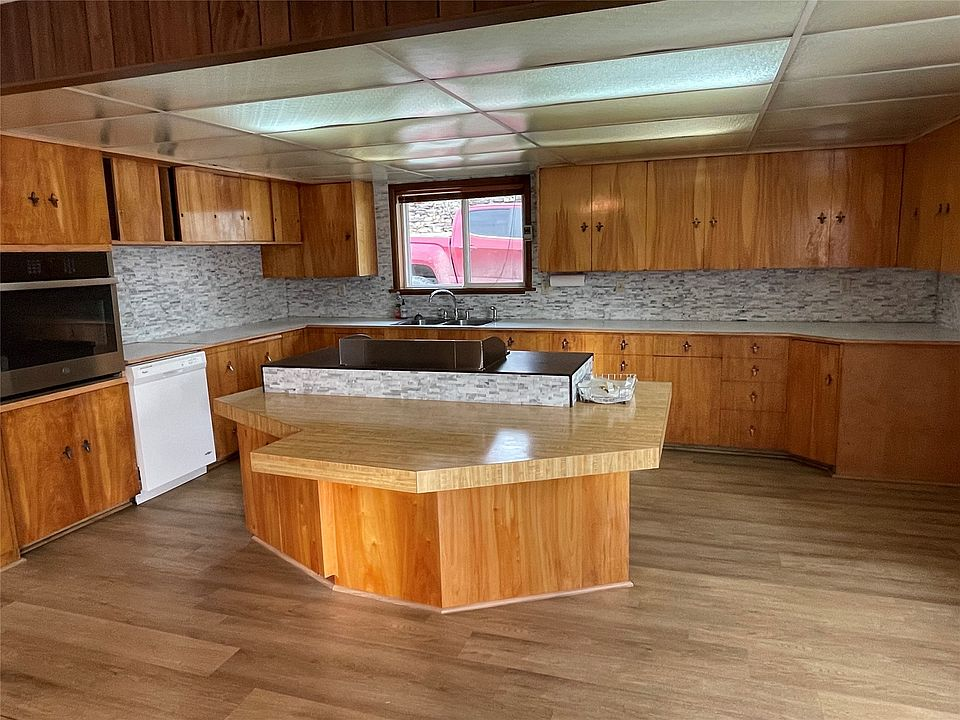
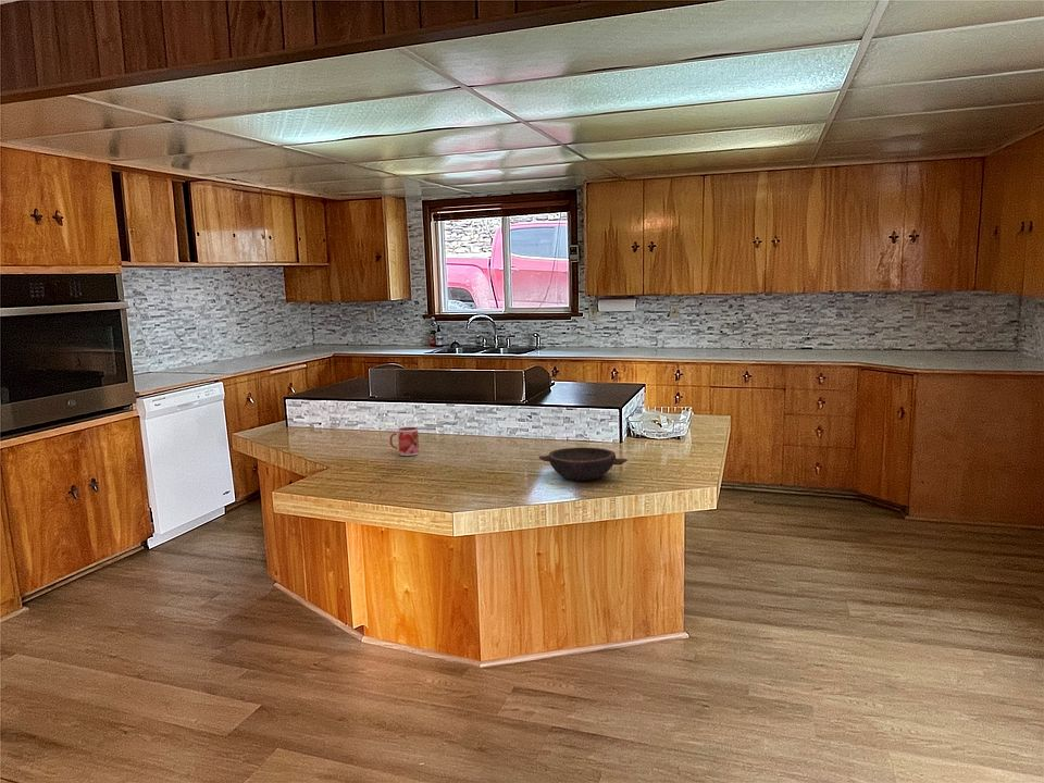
+ bowl (582, 464)
+ mug (403, 440)
